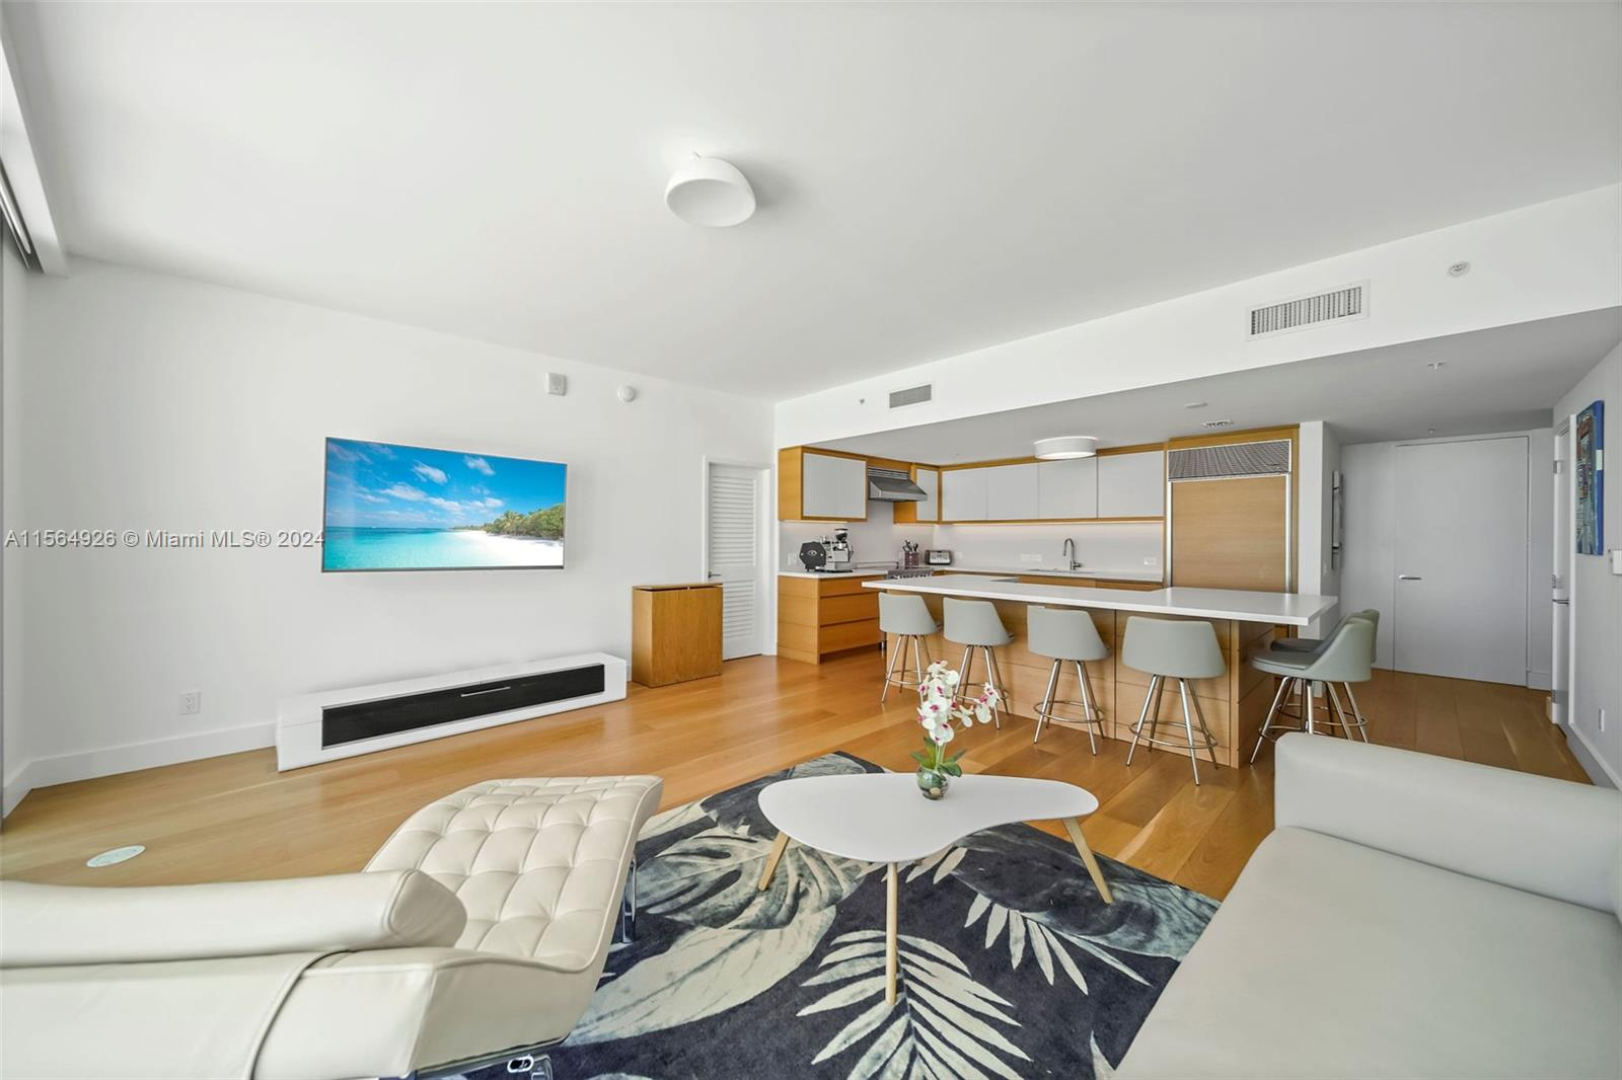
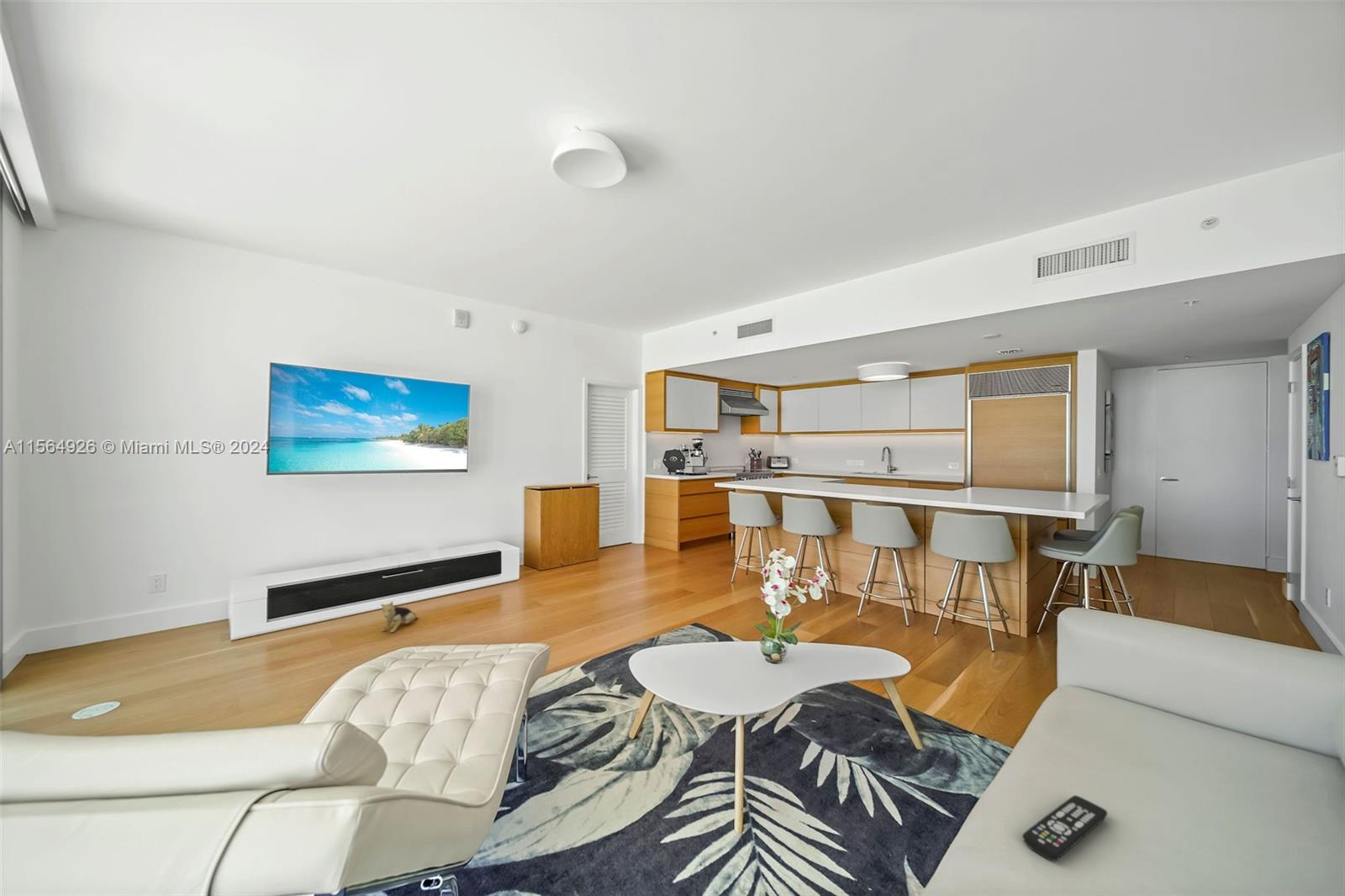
+ remote control (1066, 826)
+ plush toy (399, 610)
